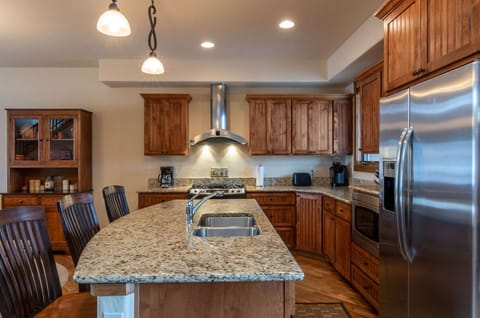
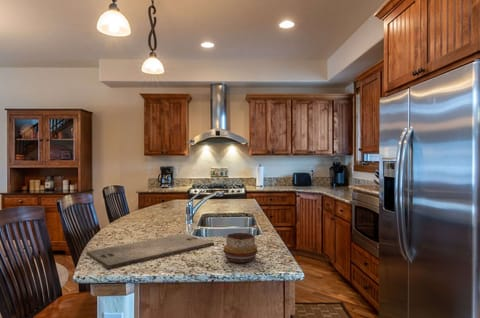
+ decorative bowl (240, 247)
+ cutting board (153, 248)
